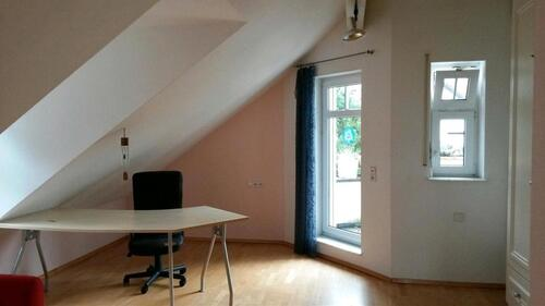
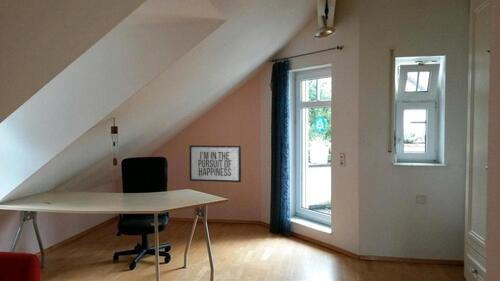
+ mirror (214, 163)
